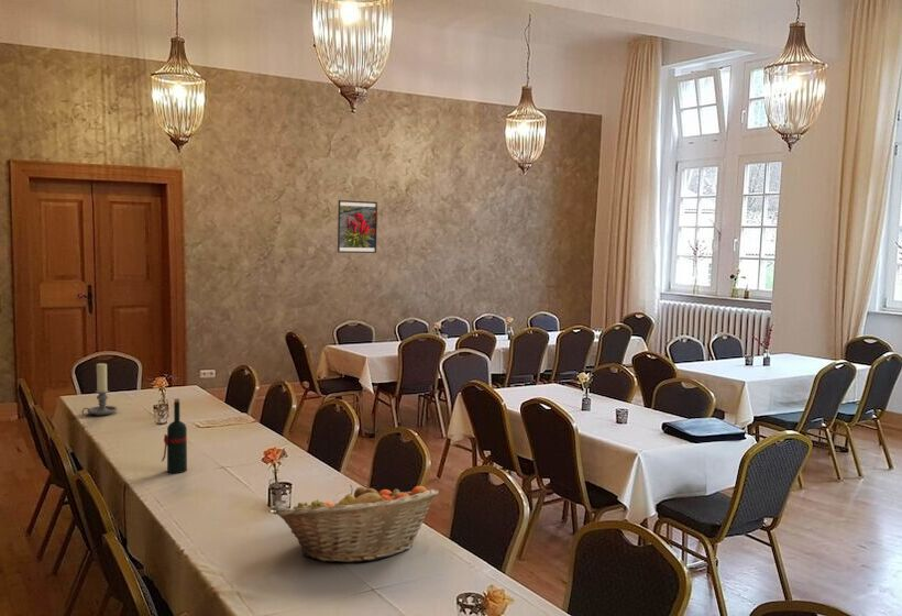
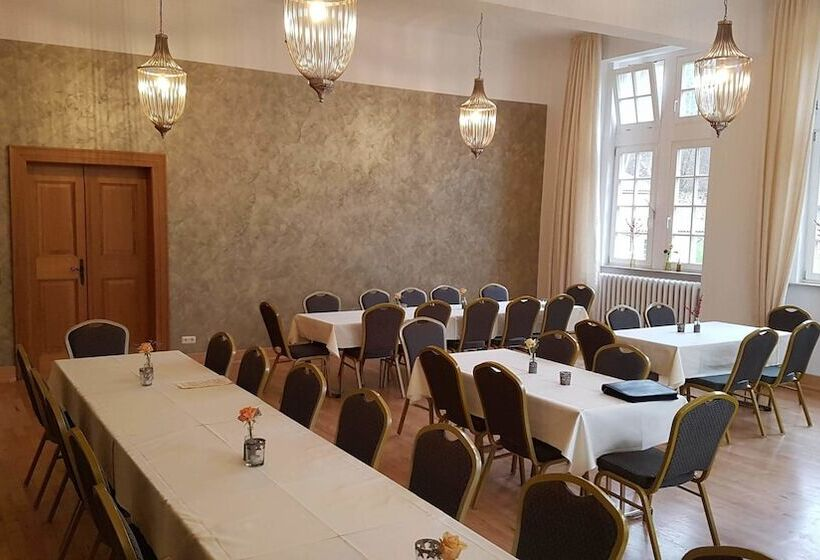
- fruit basket (360, 515)
- candle holder (99, 388)
- wine bottle (174, 435)
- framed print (358, 227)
